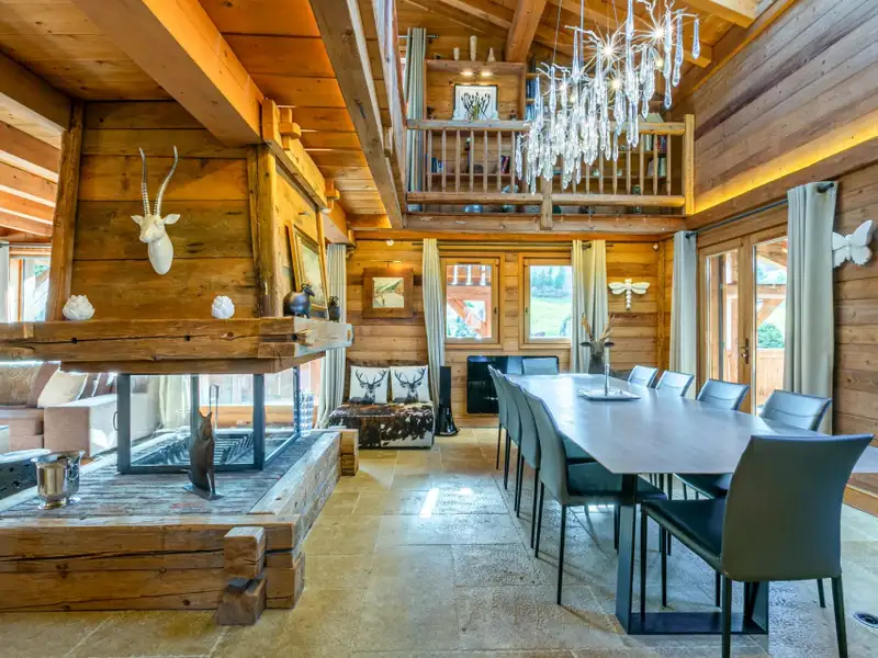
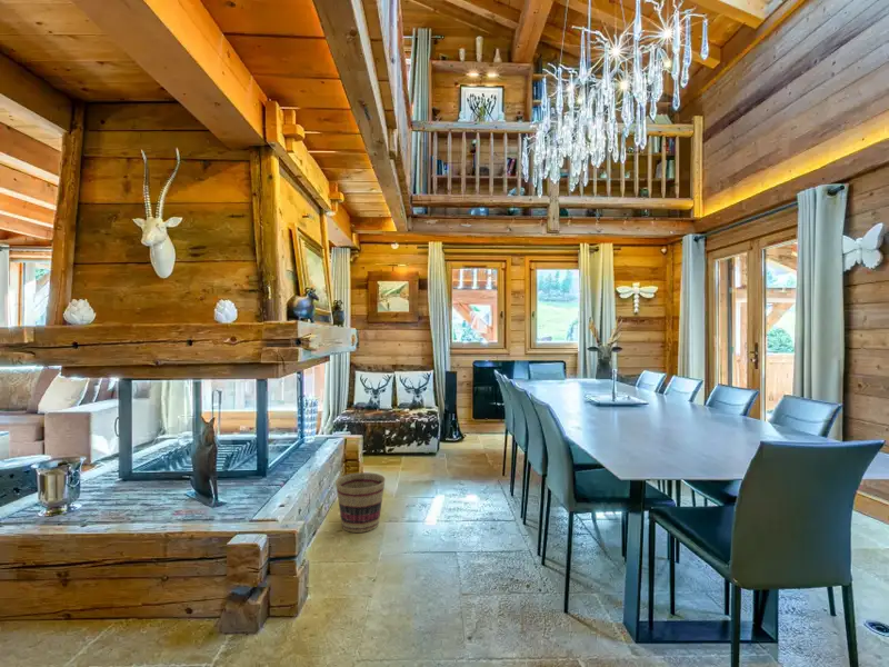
+ basket (360, 502)
